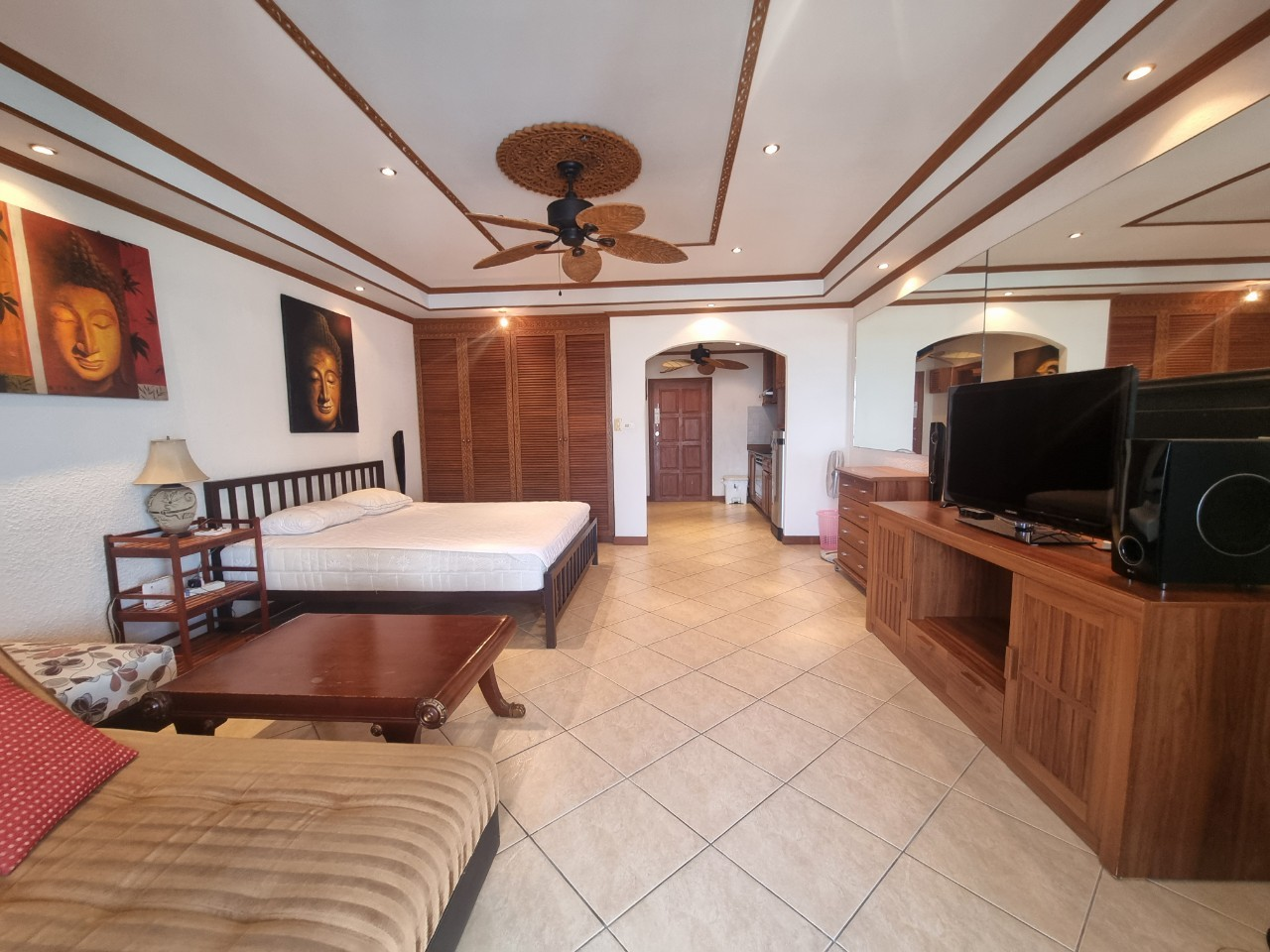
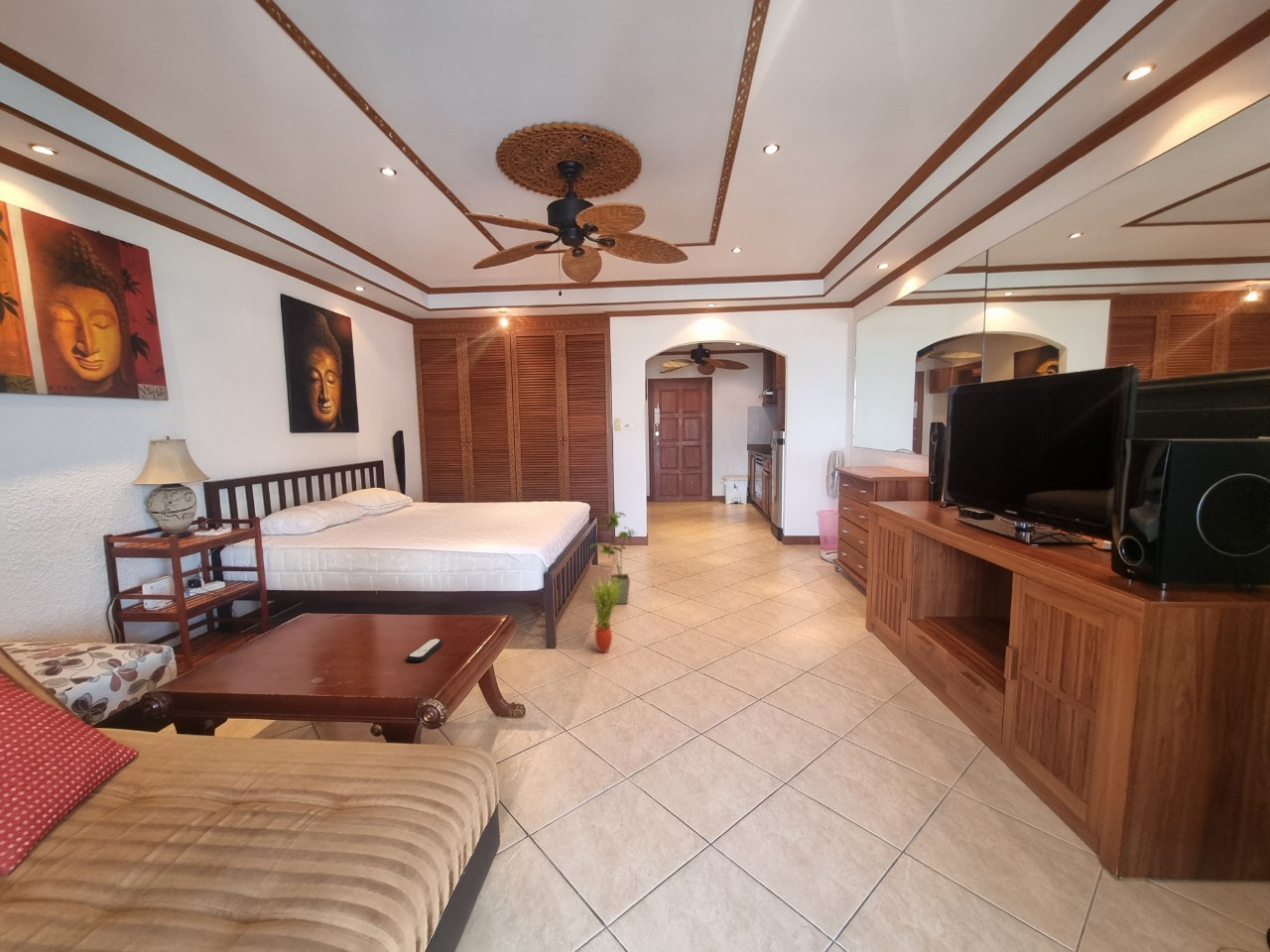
+ remote control (426, 650)
+ potted plant (606, 612)
+ house plant (613, 557)
